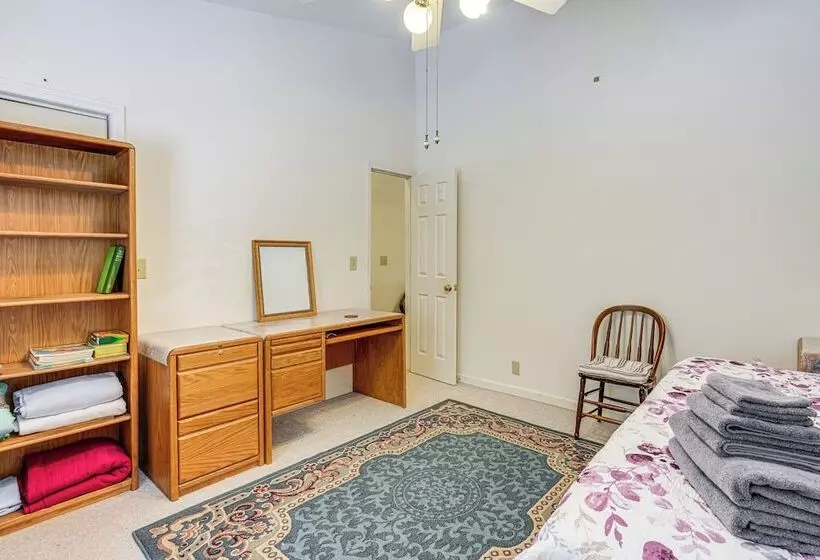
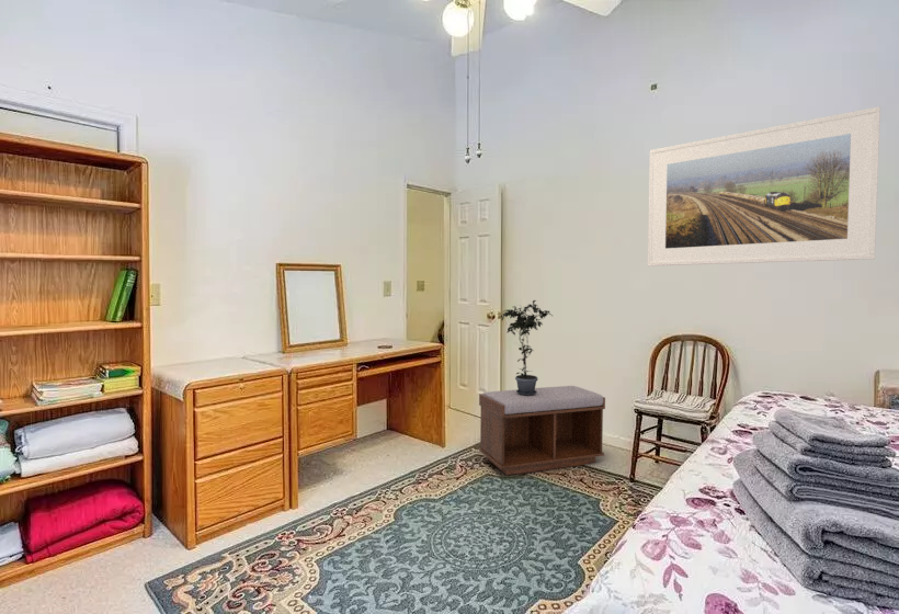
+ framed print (748, 197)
+ bench (540, 425)
+ potted plant (526, 346)
